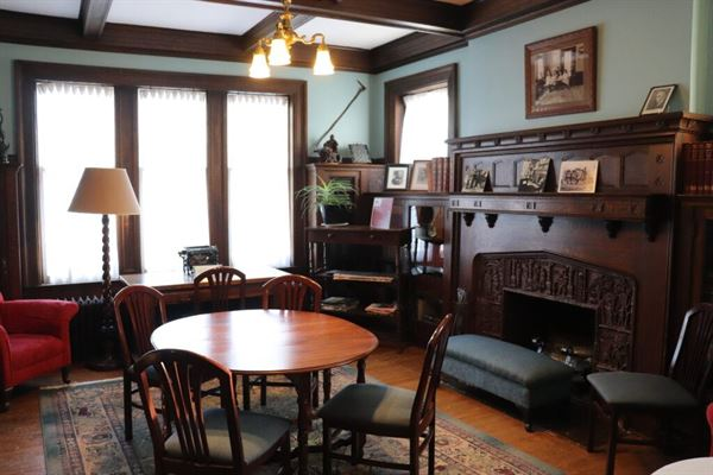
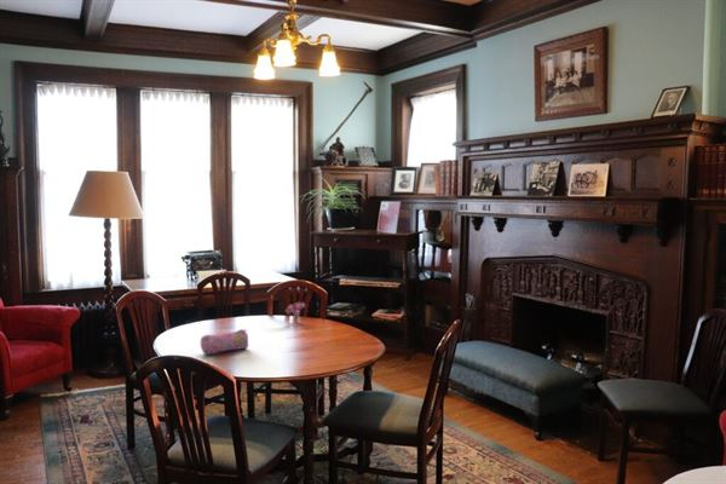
+ flower (295, 312)
+ pencil case (225, 341)
